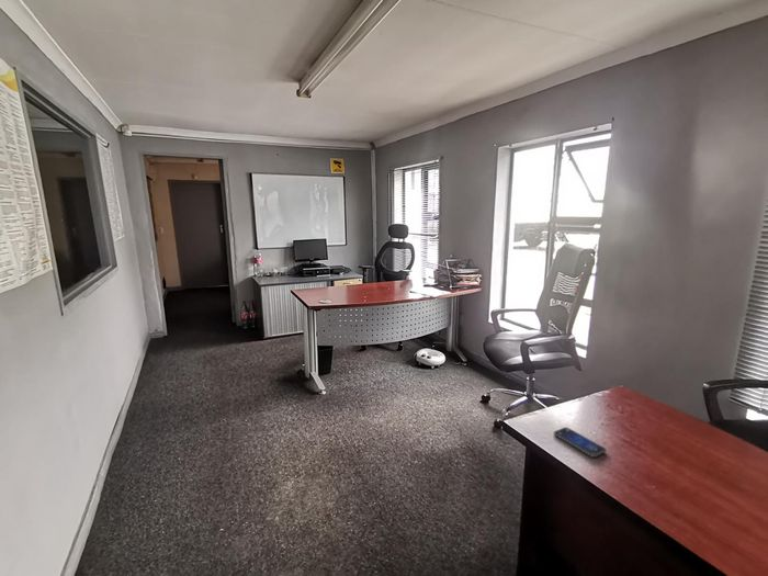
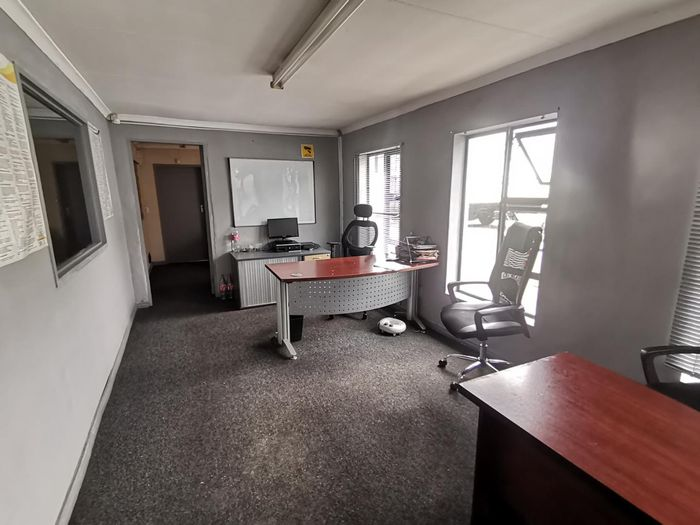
- smartphone (578, 441)
